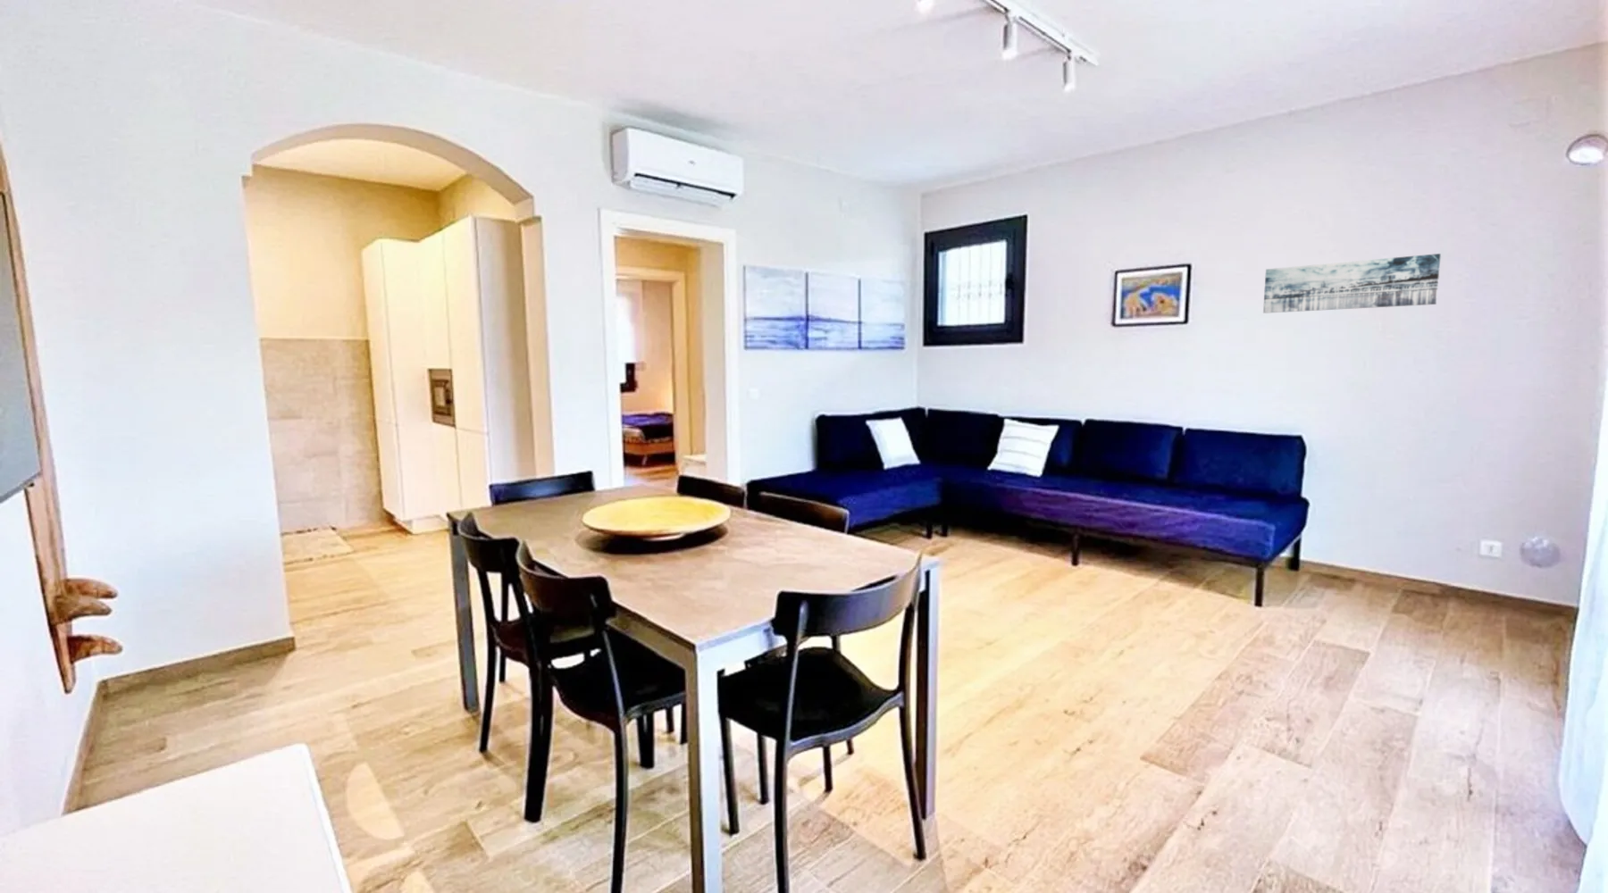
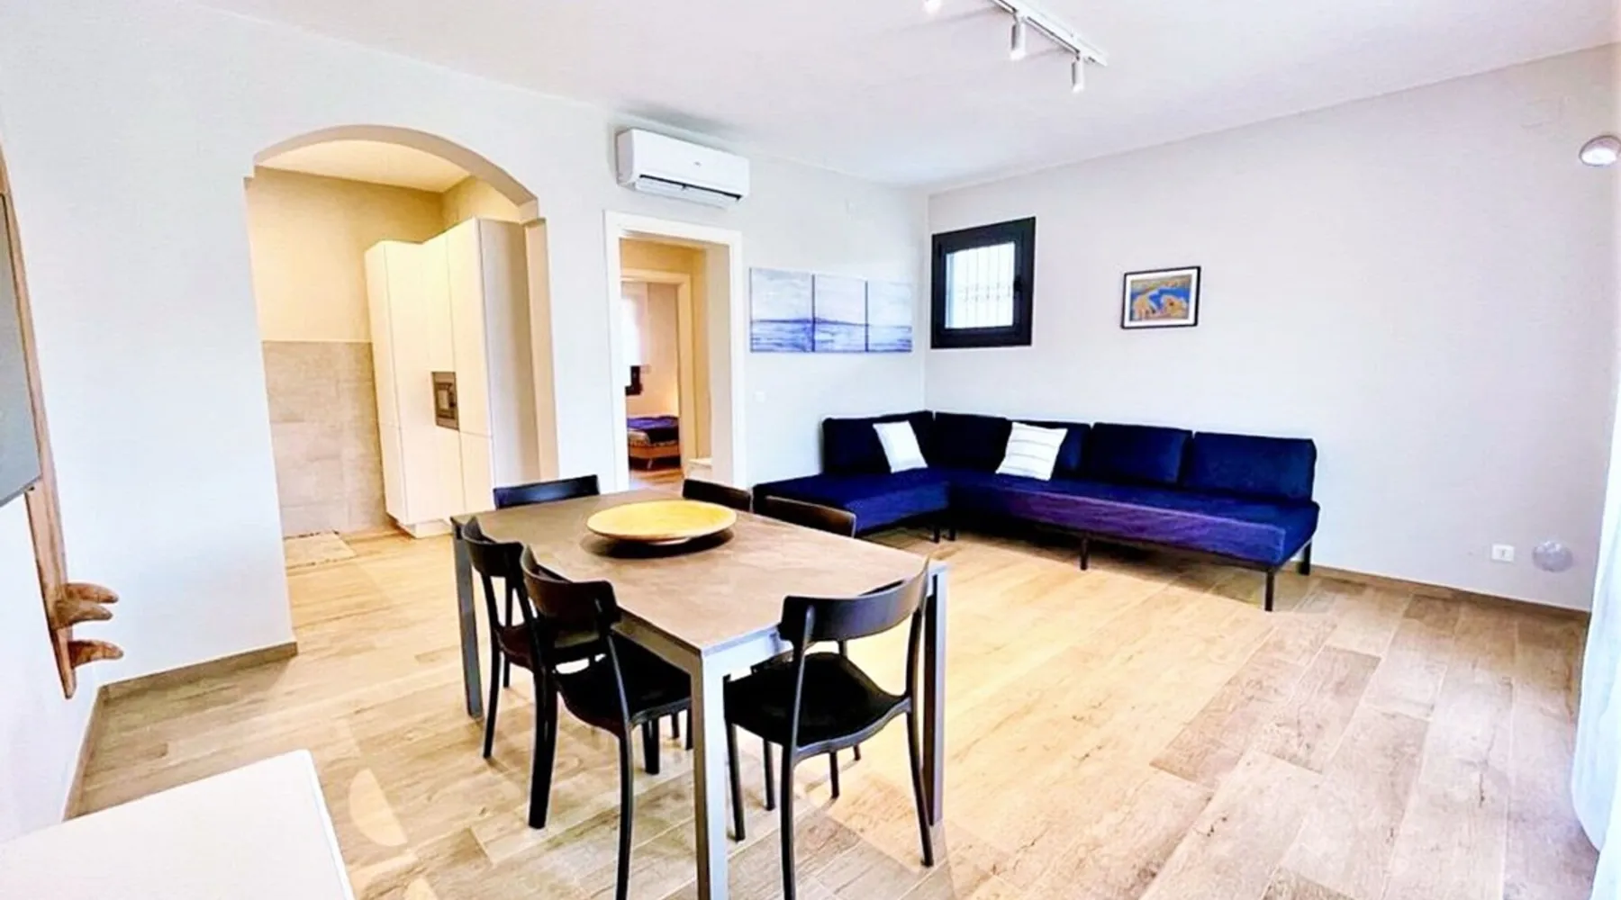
- wall art (1345, 285)
